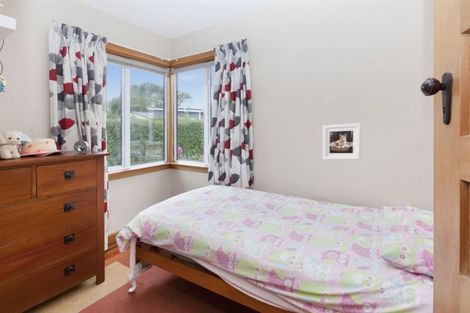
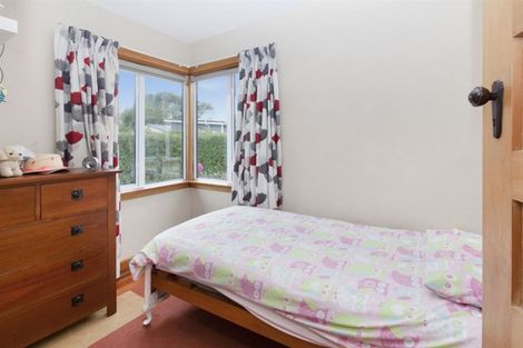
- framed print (341, 142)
